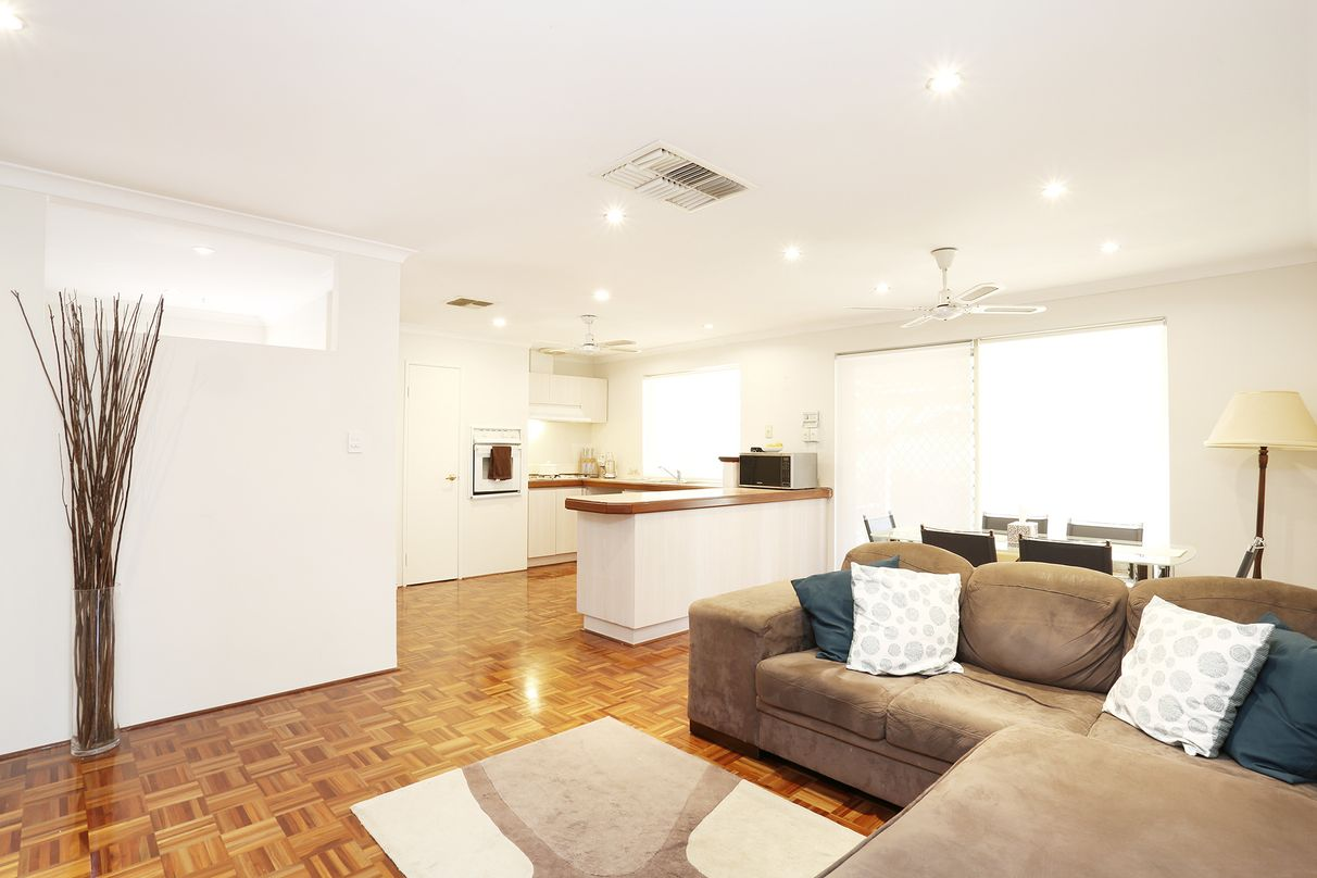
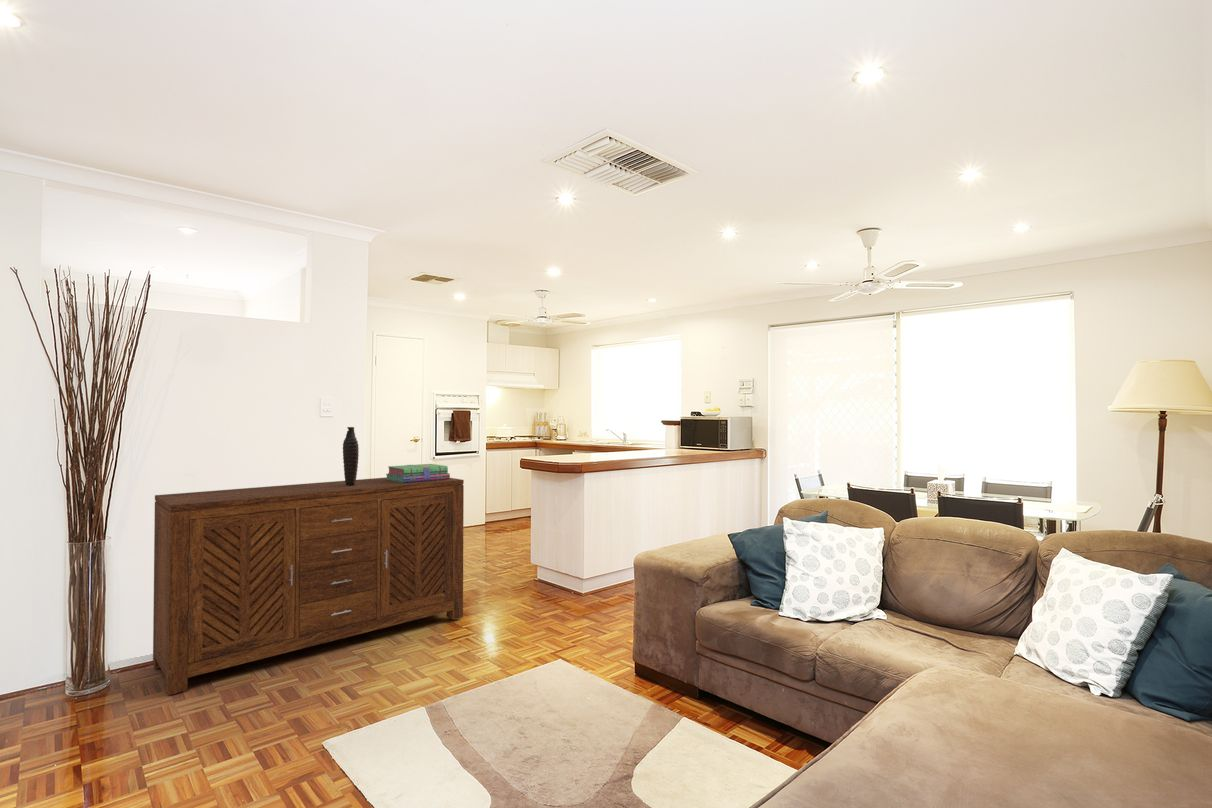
+ stack of books (417, 472)
+ decorative vase (350, 455)
+ sideboard (325, 563)
